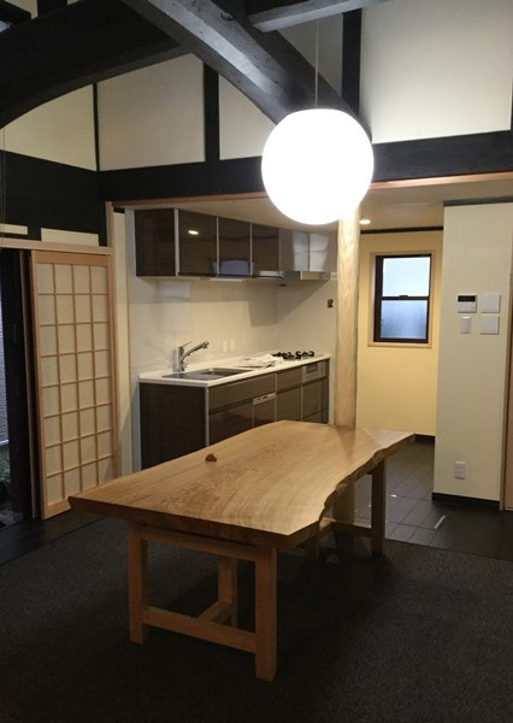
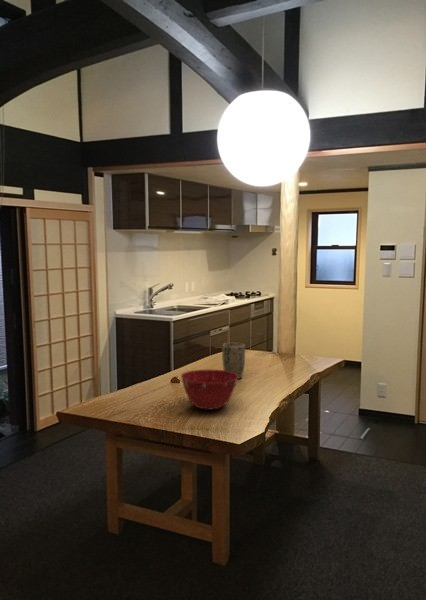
+ mixing bowl (209, 390)
+ plant pot (233, 361)
